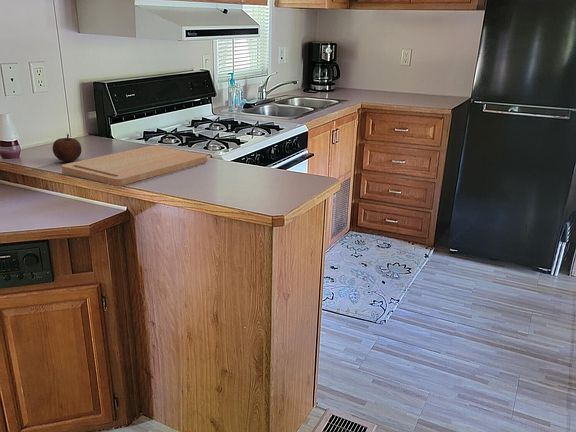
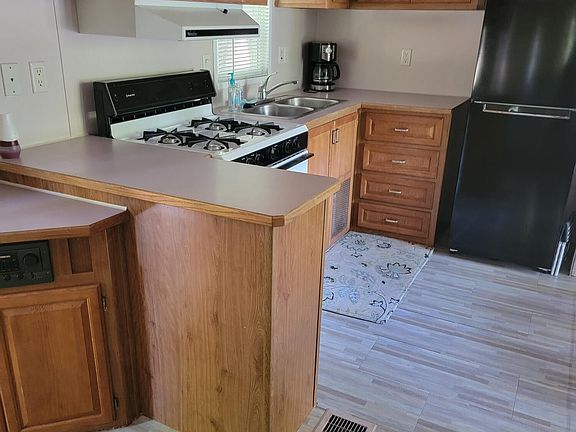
- fruit (67, 147)
- cutting board (138, 163)
